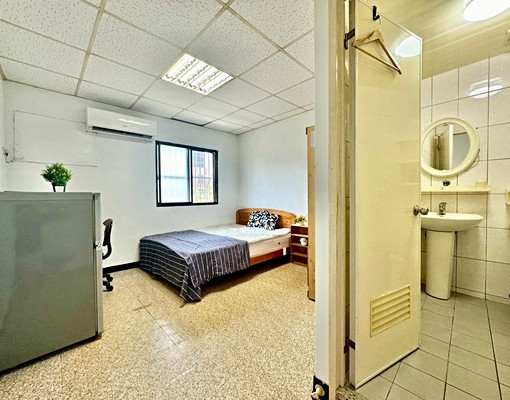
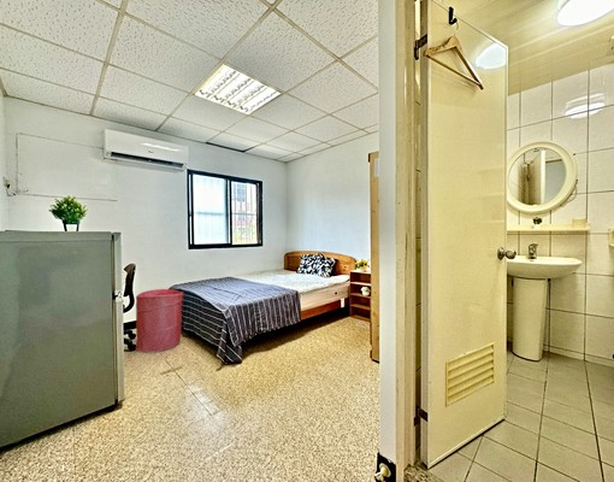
+ laundry hamper (160, 317)
